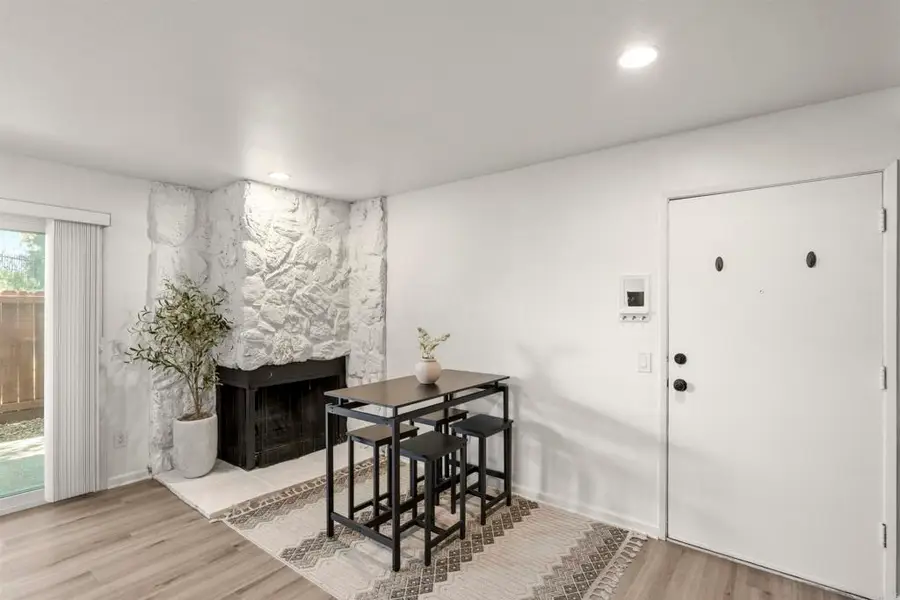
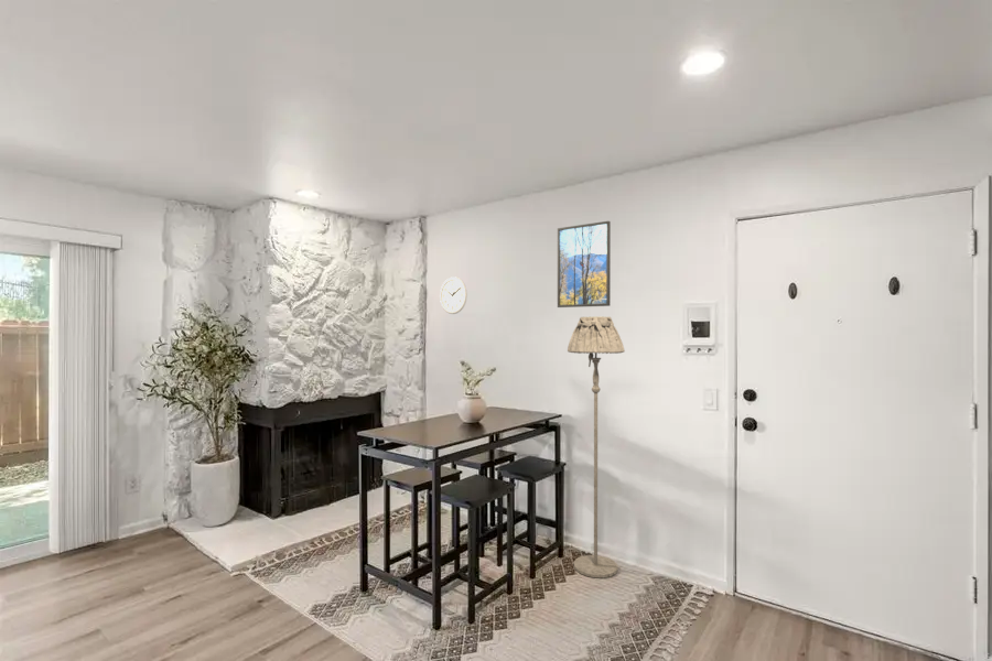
+ wall clock (452, 295)
+ floor lamp (595, 442)
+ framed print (582, 266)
